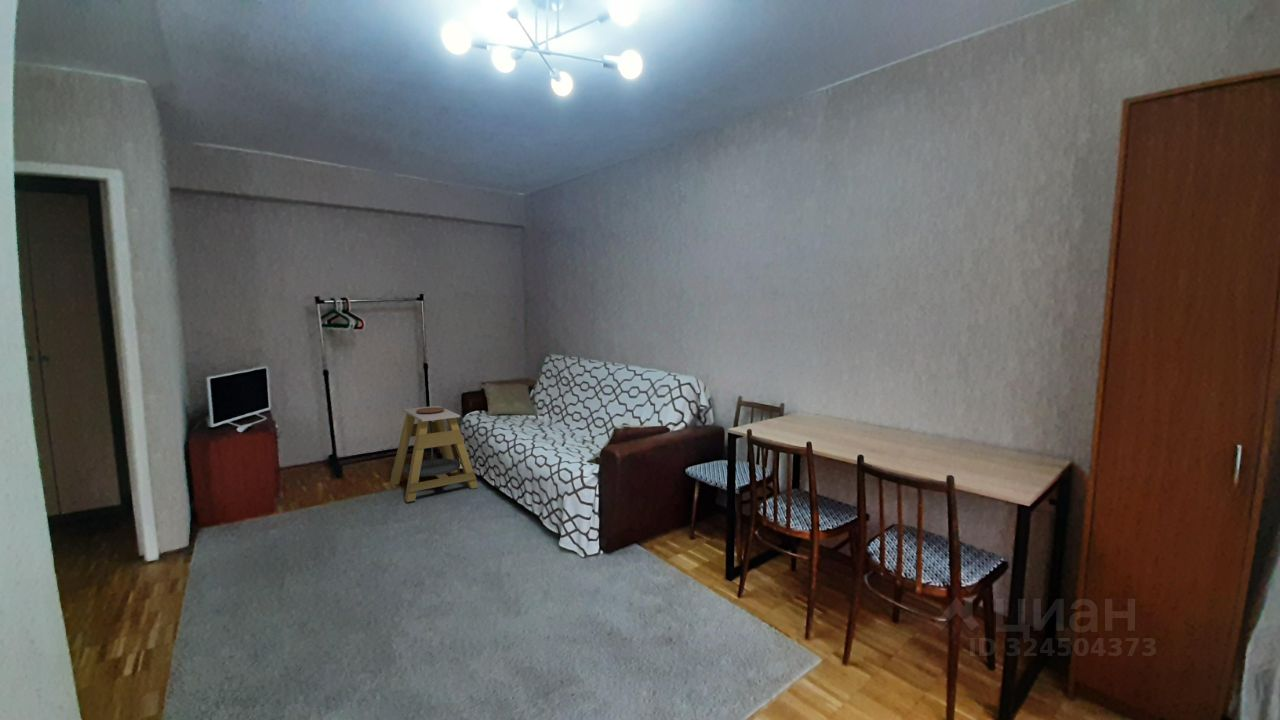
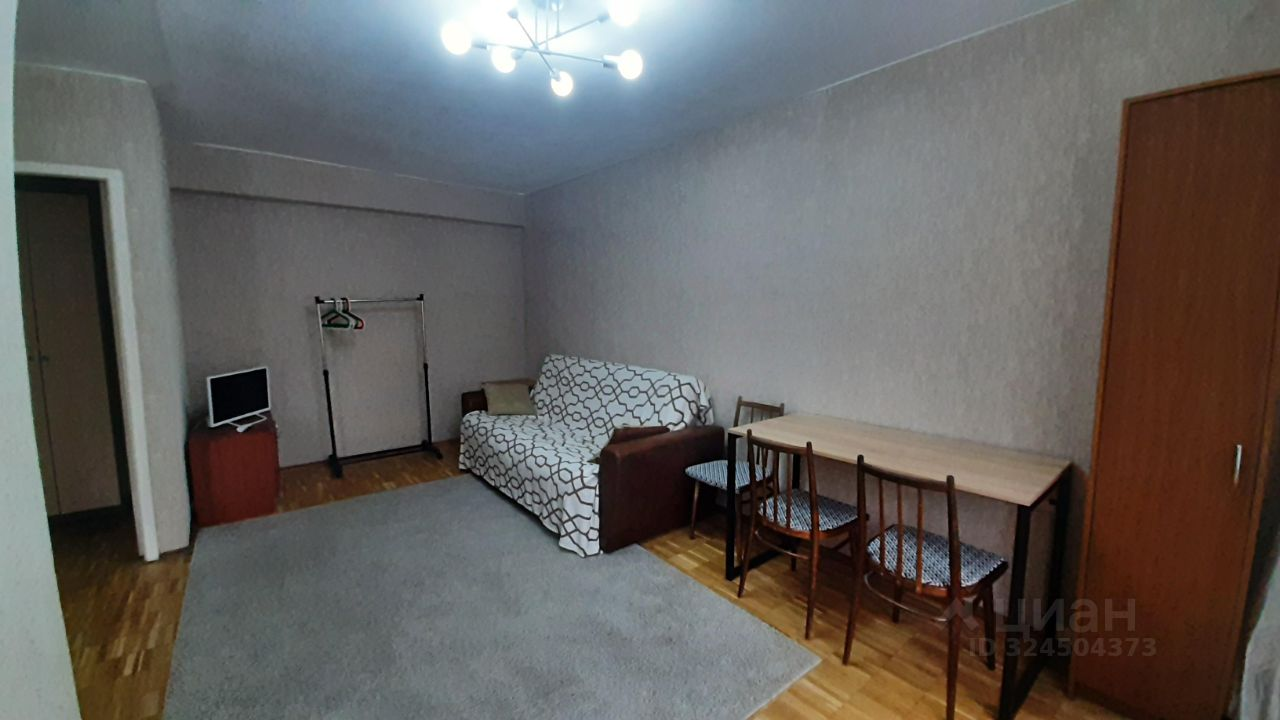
- side table (431, 447)
